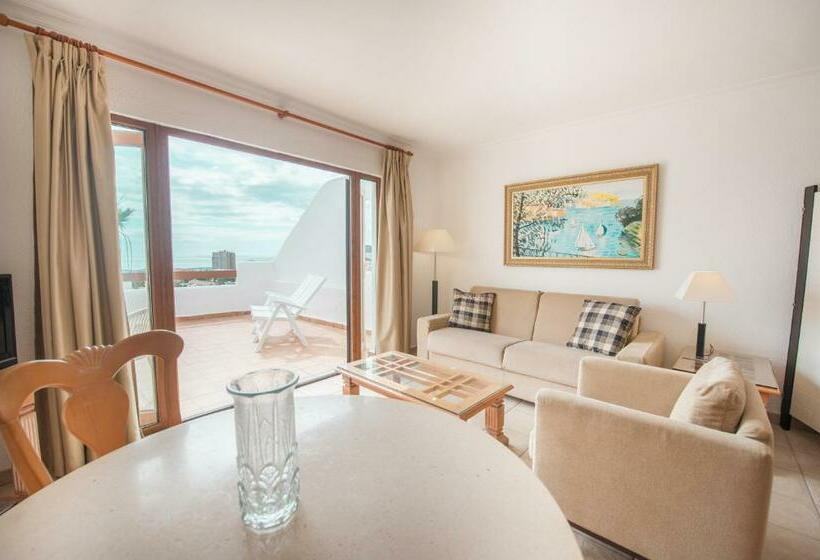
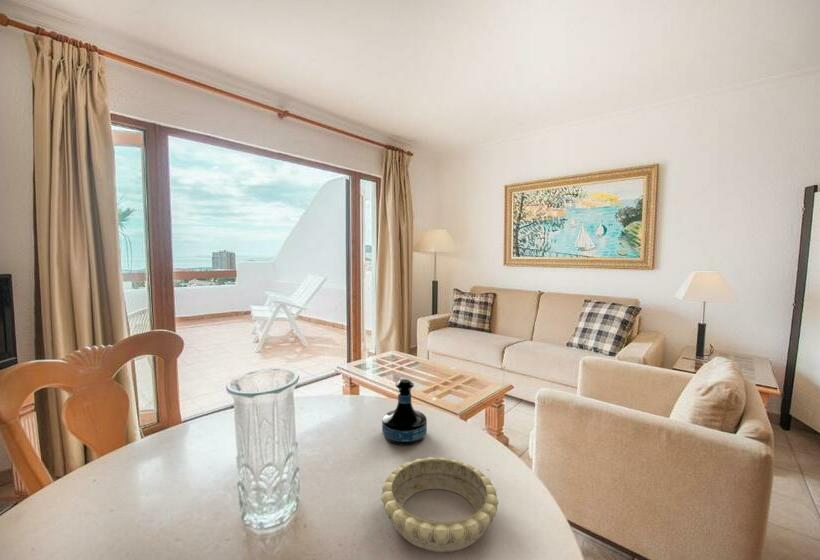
+ decorative bowl (438, 488)
+ tequila bottle (404, 408)
